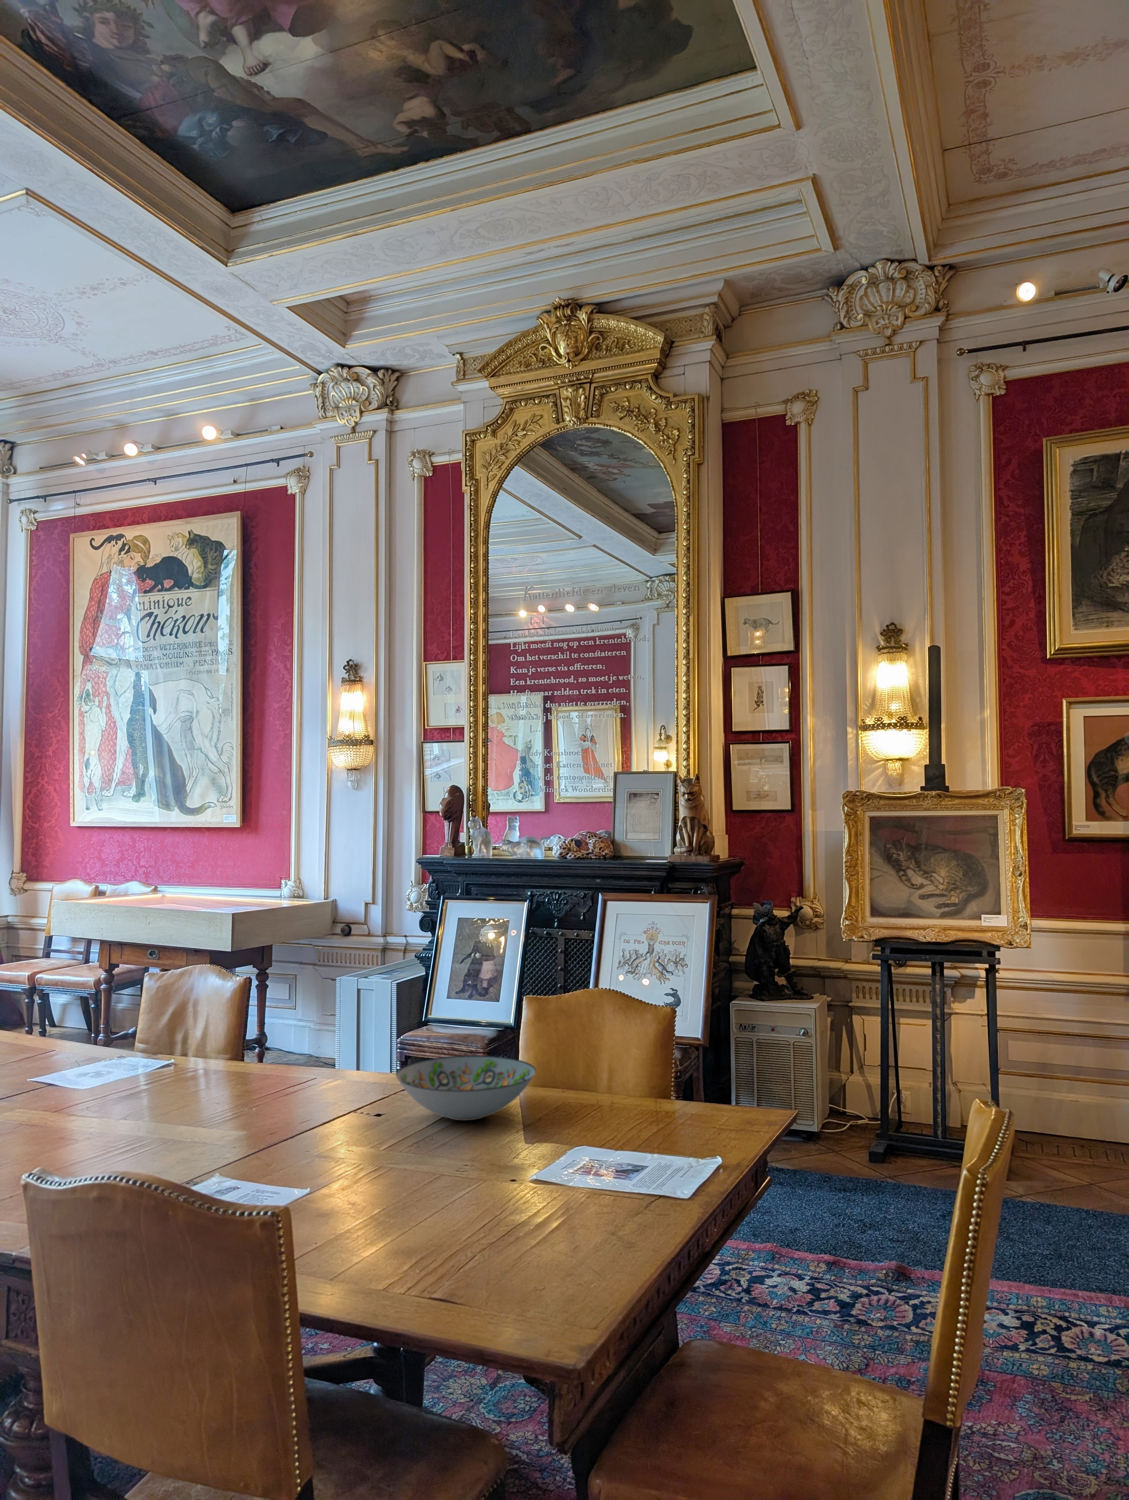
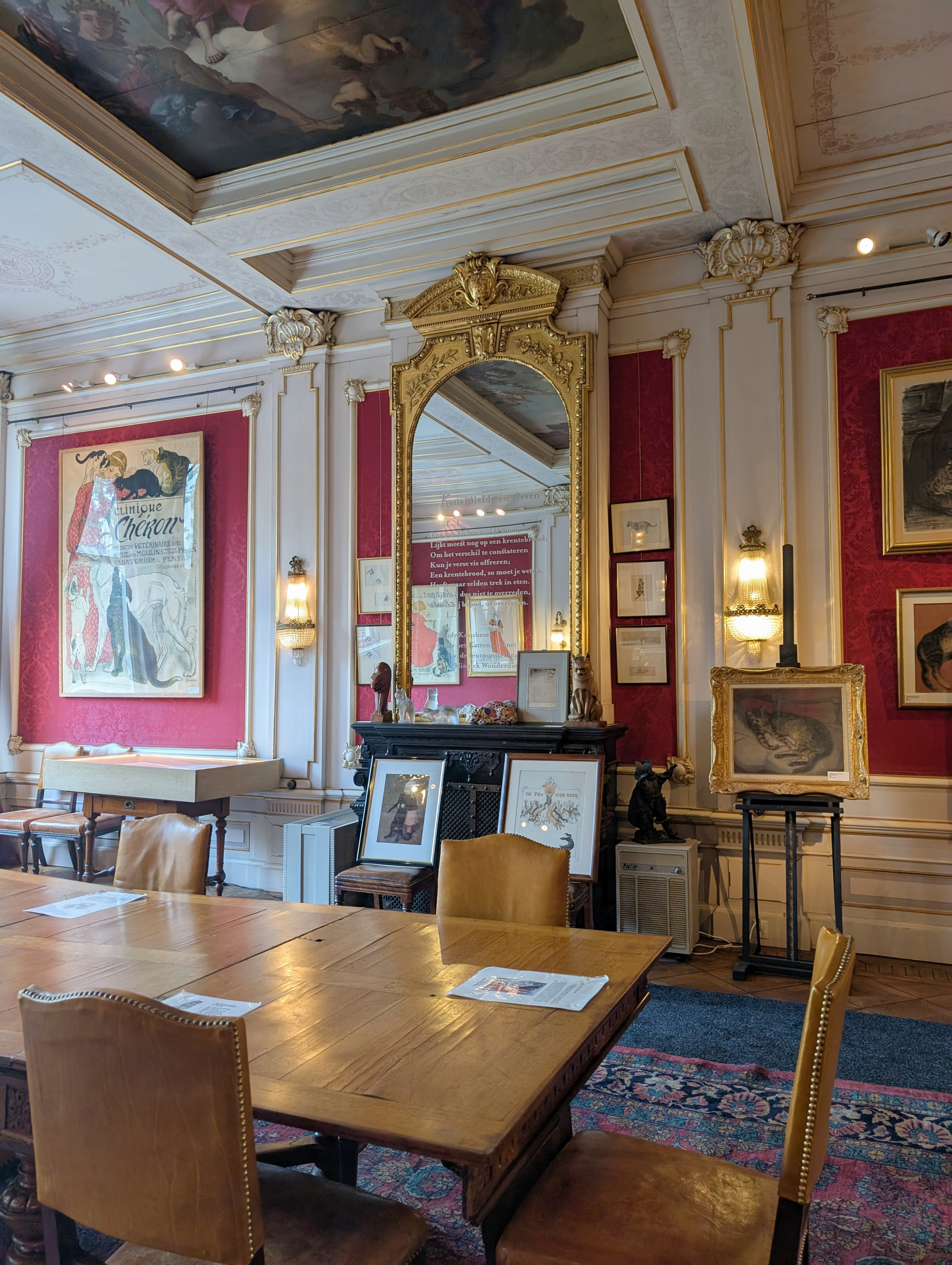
- decorative bowl (466, 1093)
